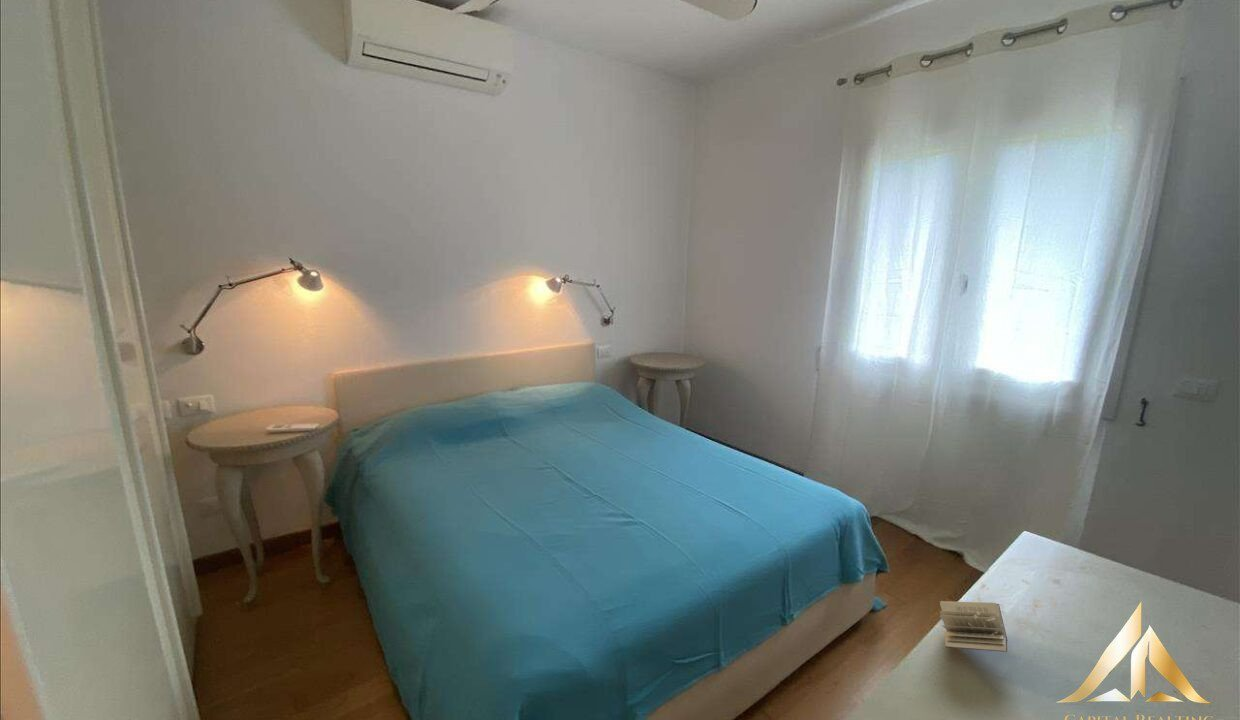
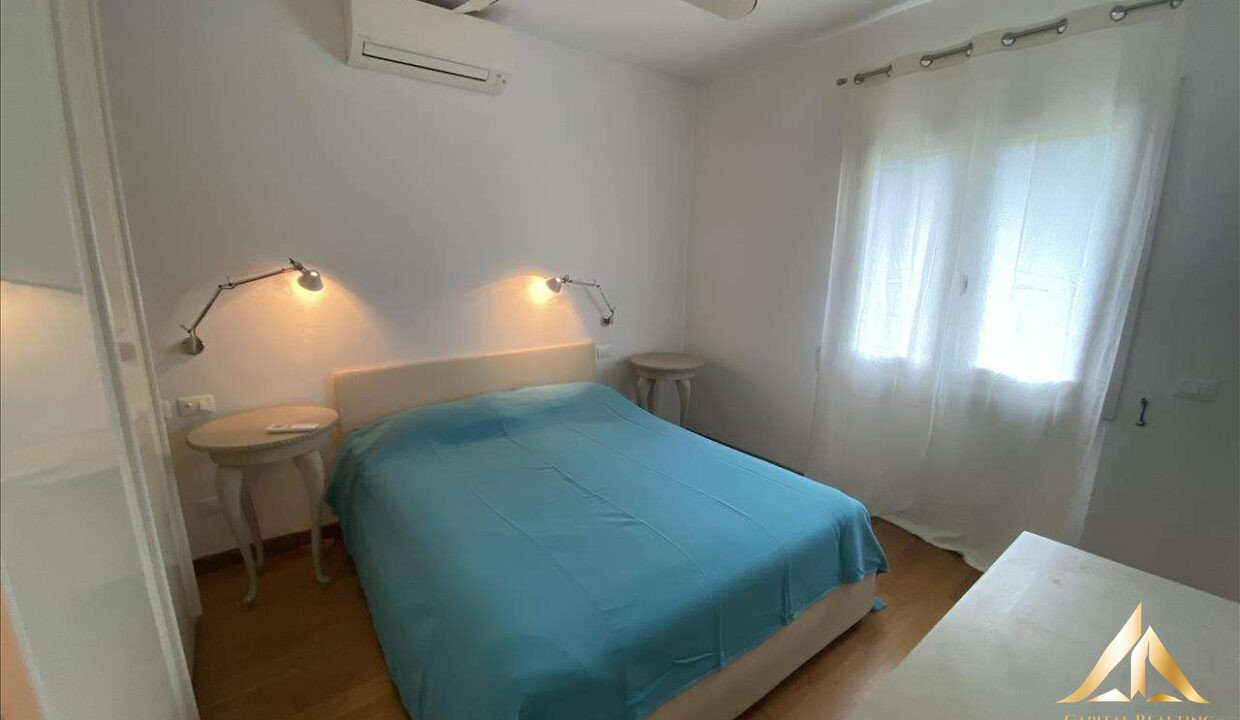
- book (998, 604)
